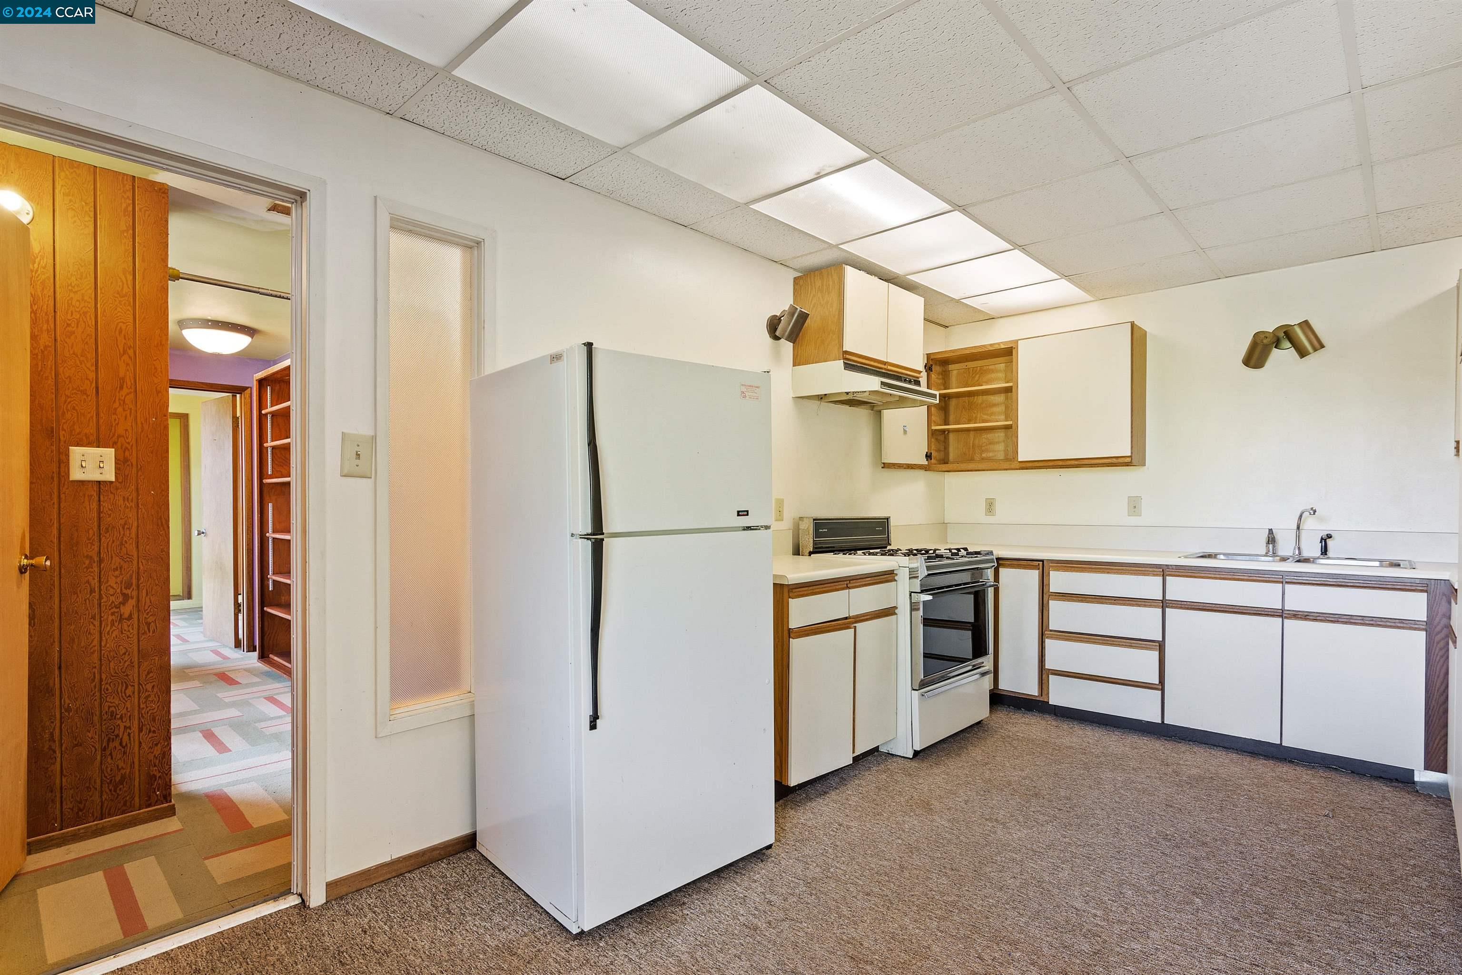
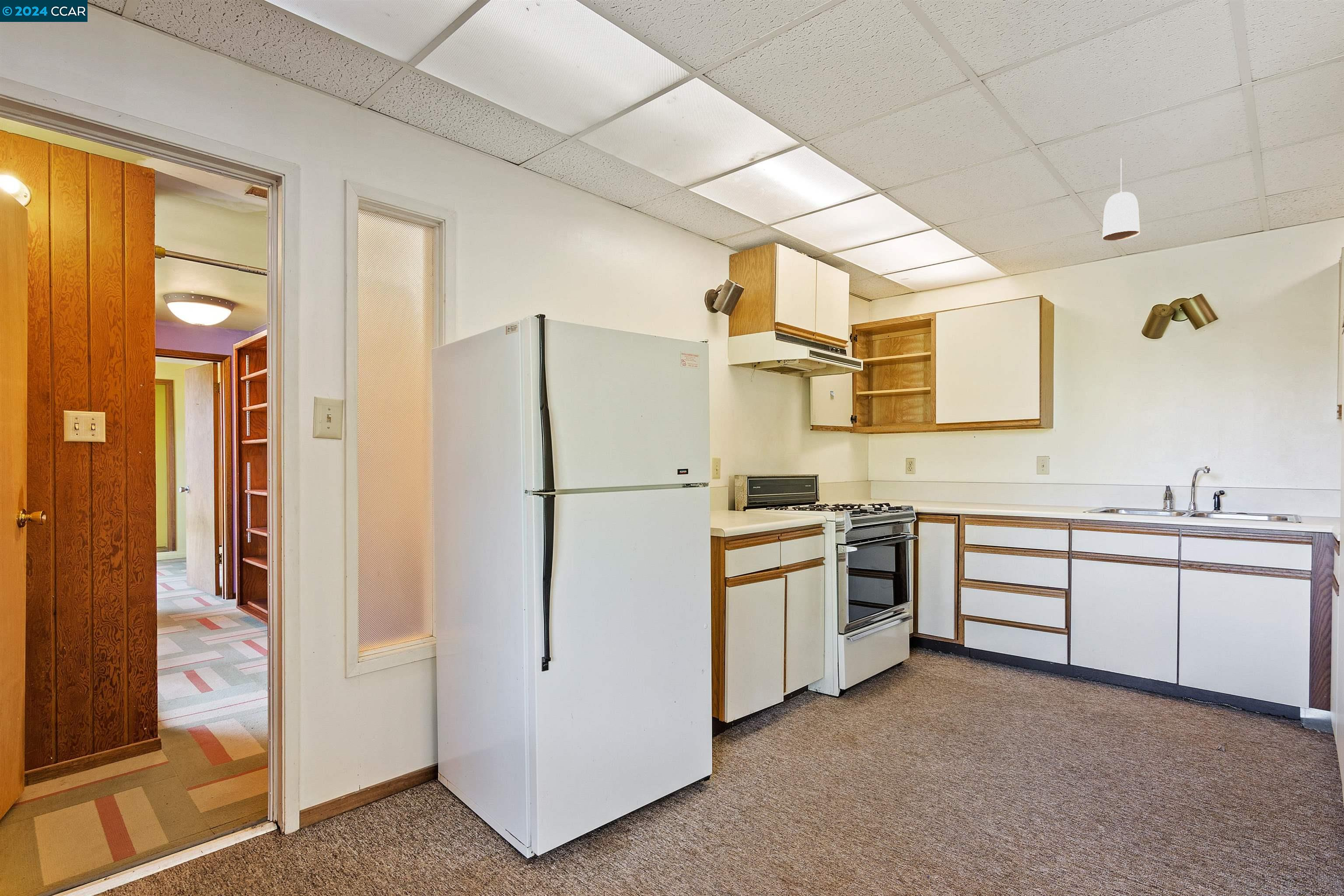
+ pendant light (1121, 197)
